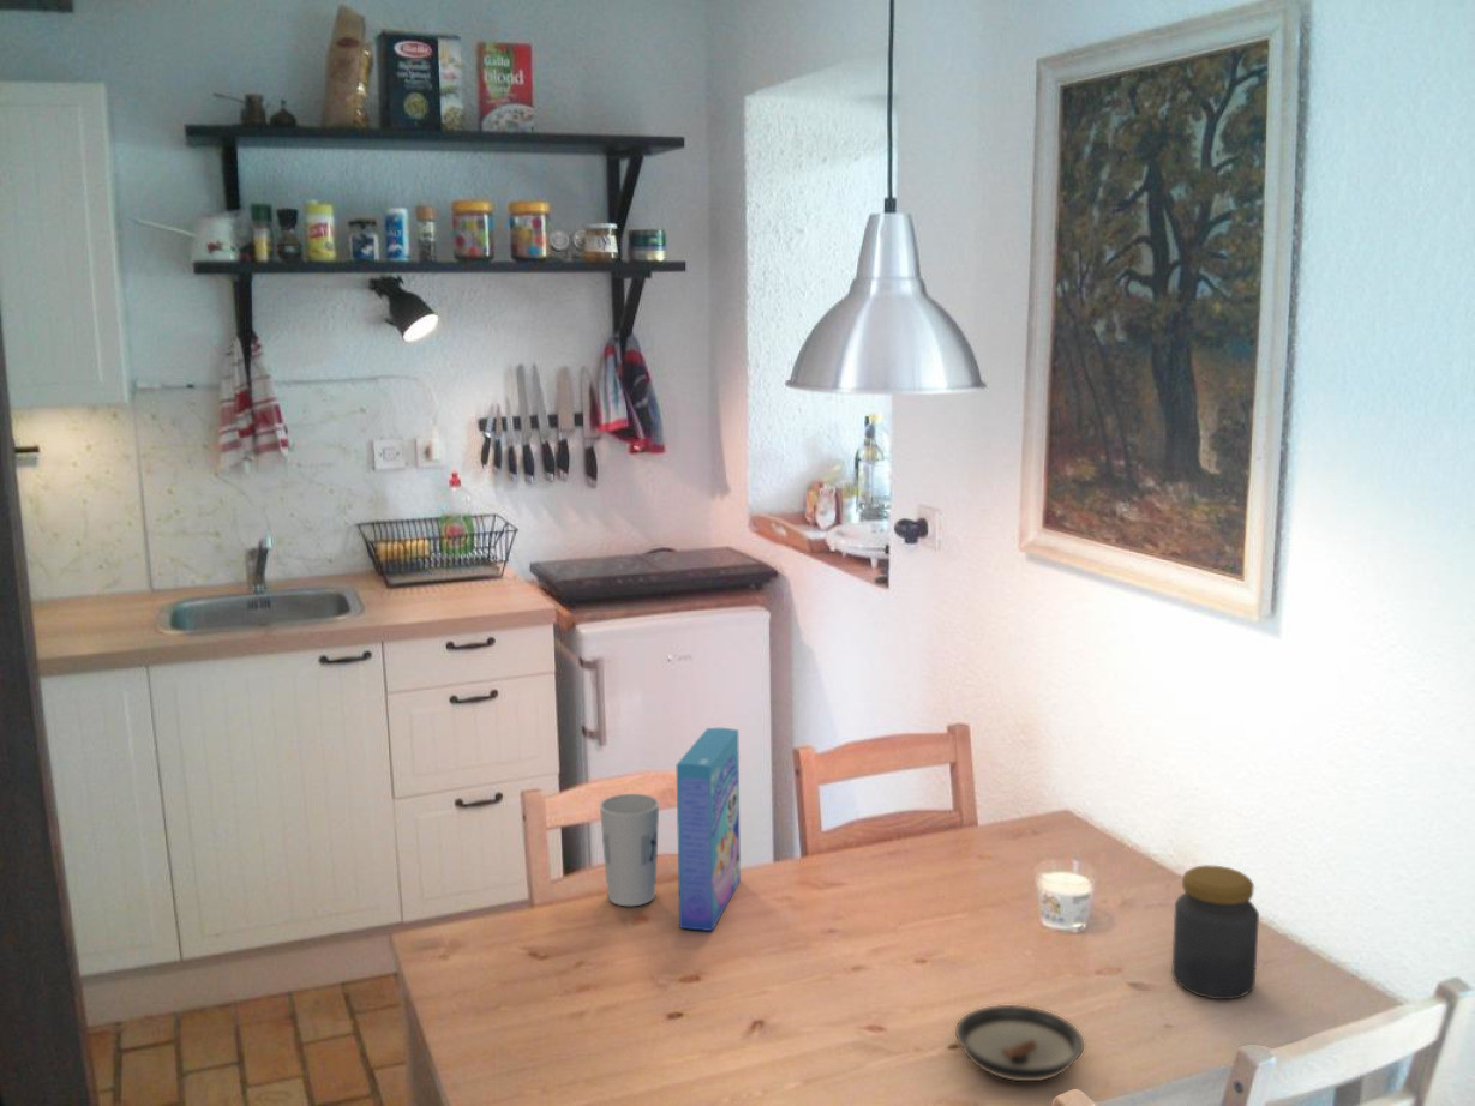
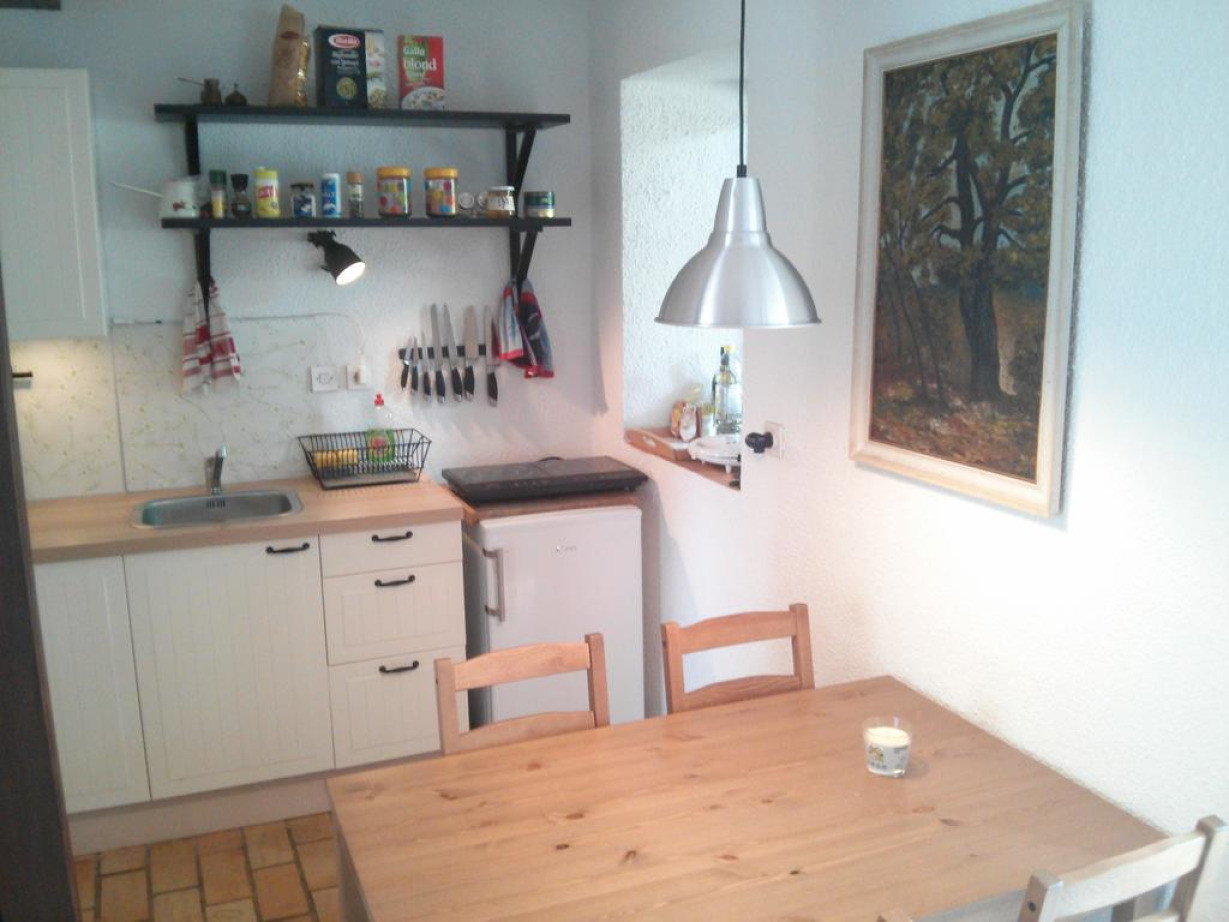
- cereal box (709, 824)
- jar (1215, 930)
- saucer (1018, 1048)
- cup (630, 849)
